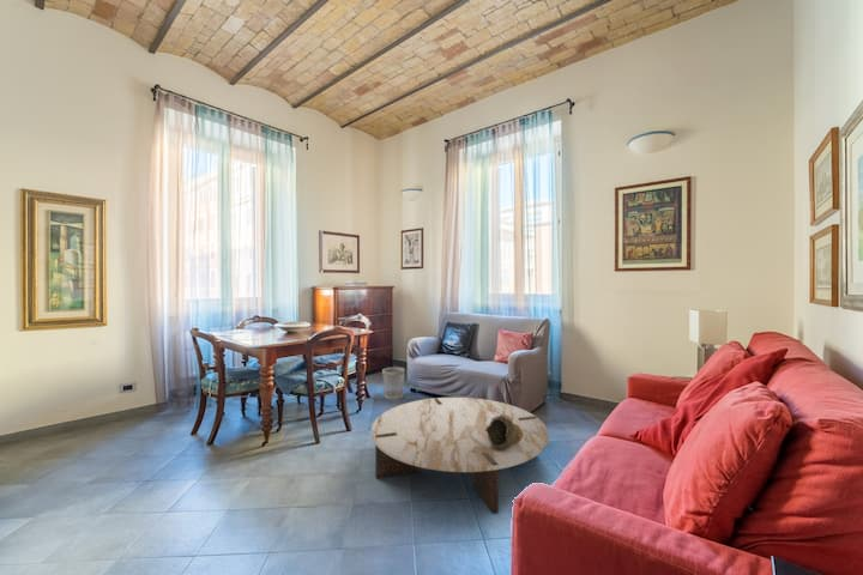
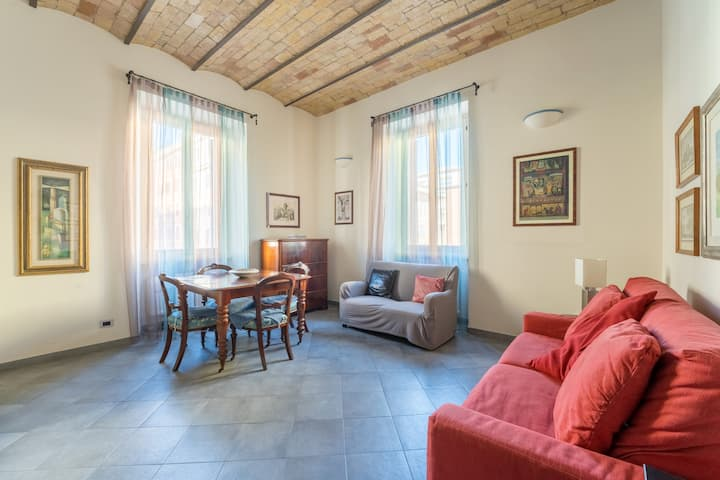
- decorative bowl (507, 430)
- wastebasket (393, 382)
- coffee table (458, 442)
